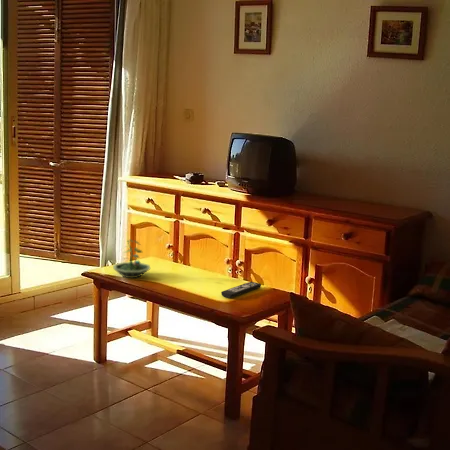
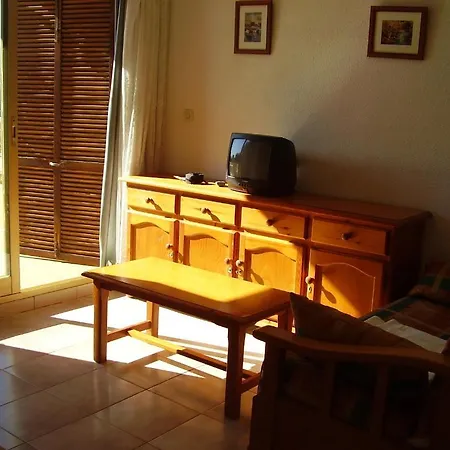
- remote control (241, 289)
- terrarium (130, 246)
